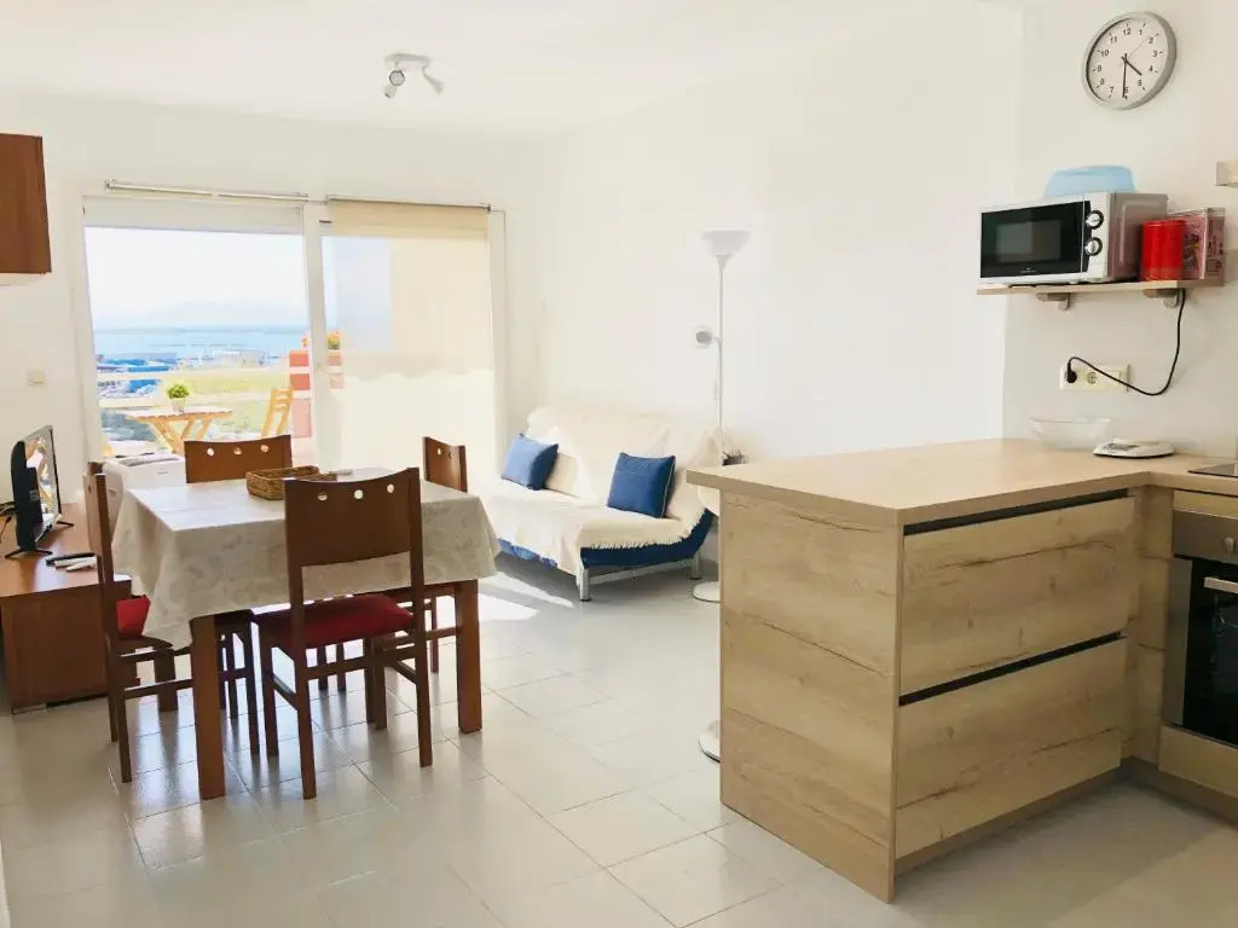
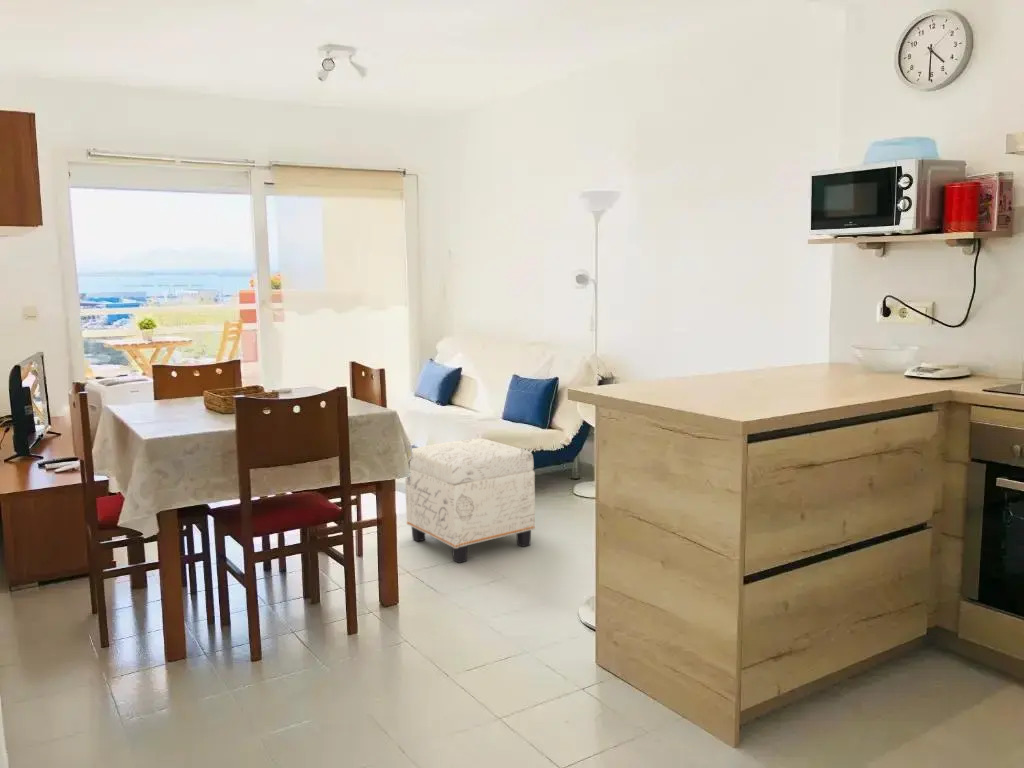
+ ottoman (469, 494)
